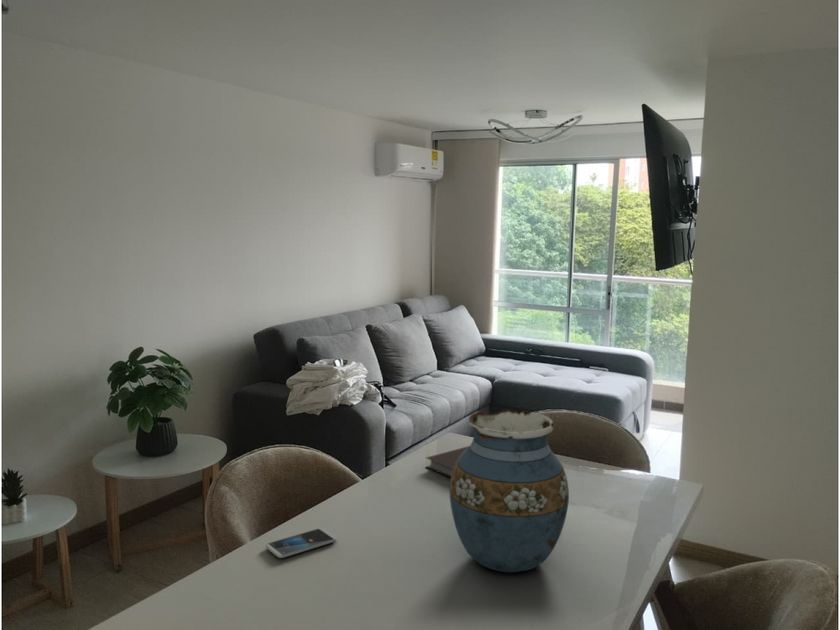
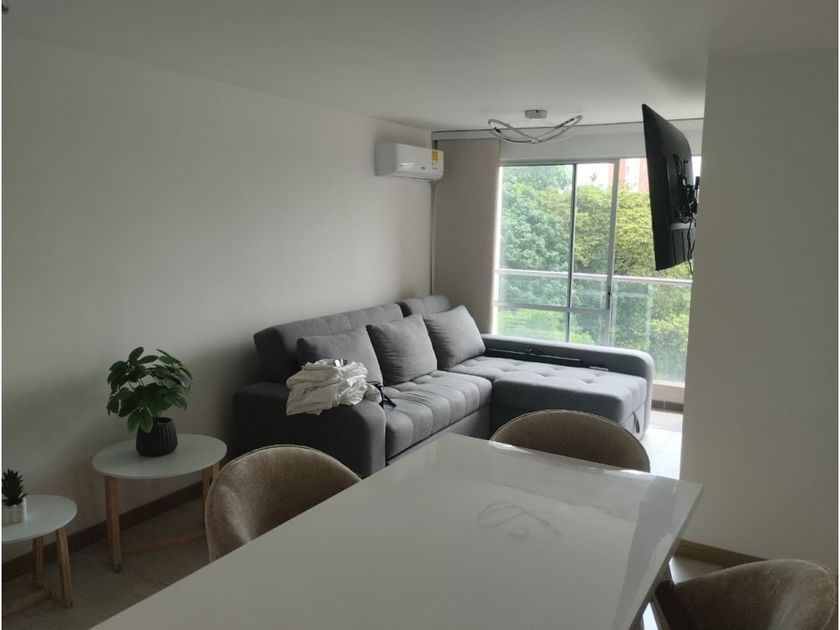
- notebook (463, 451)
- vase (508, 490)
- smartphone (301, 542)
